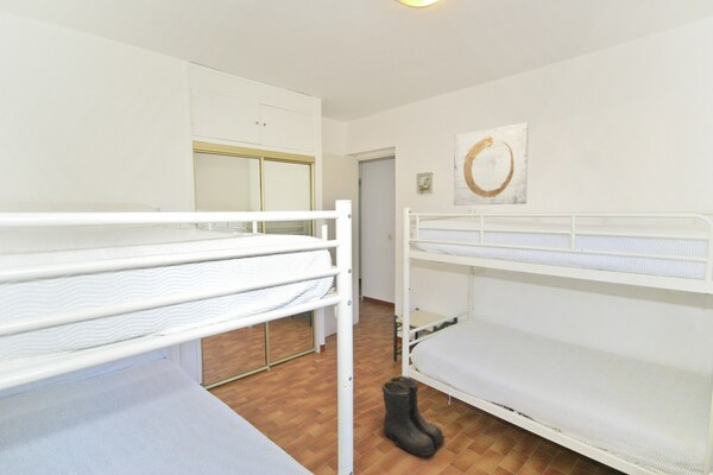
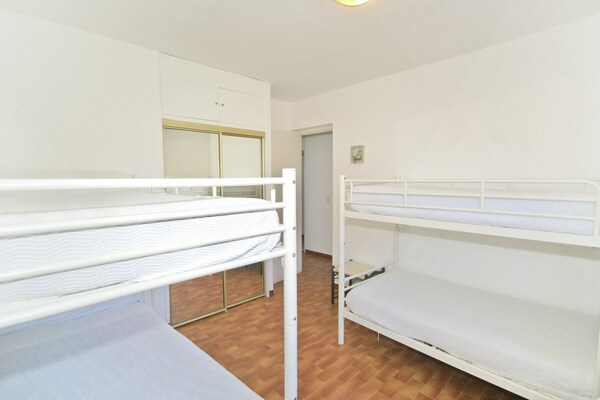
- boots (411, 412)
- wall art (487, 167)
